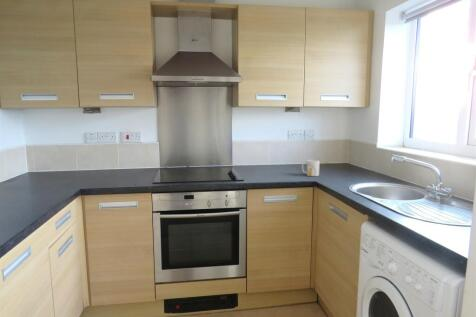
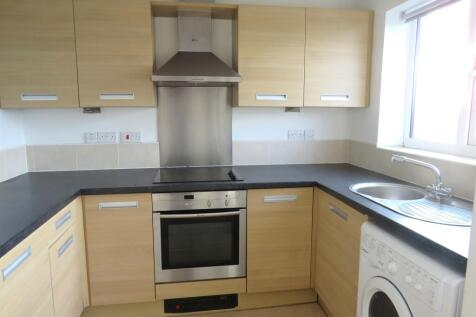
- mug (310, 167)
